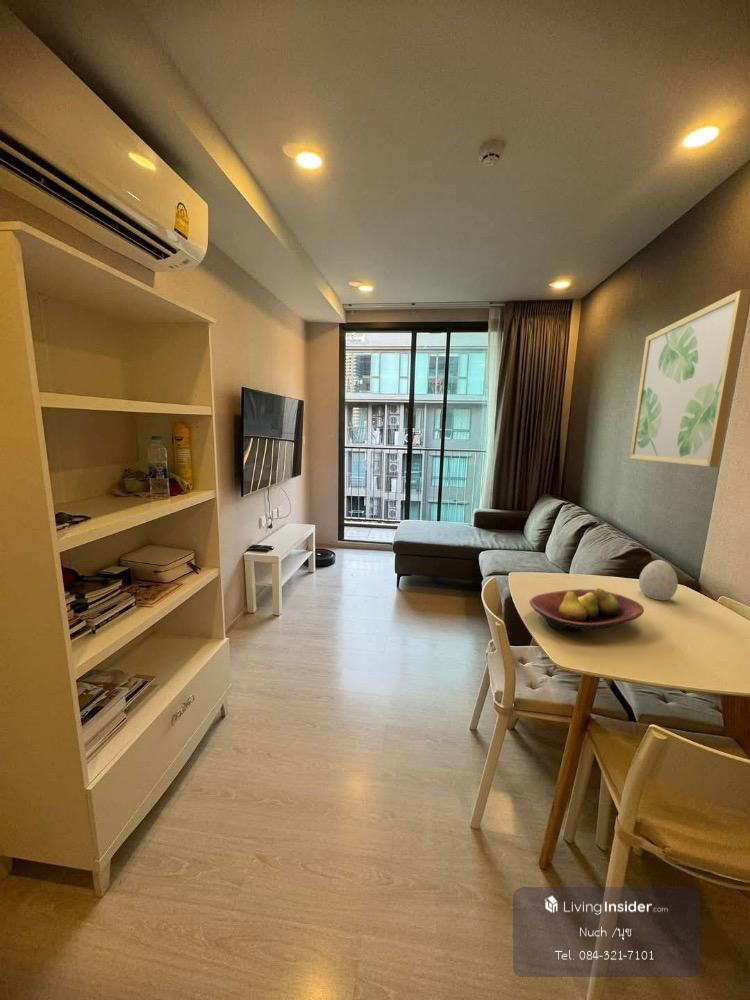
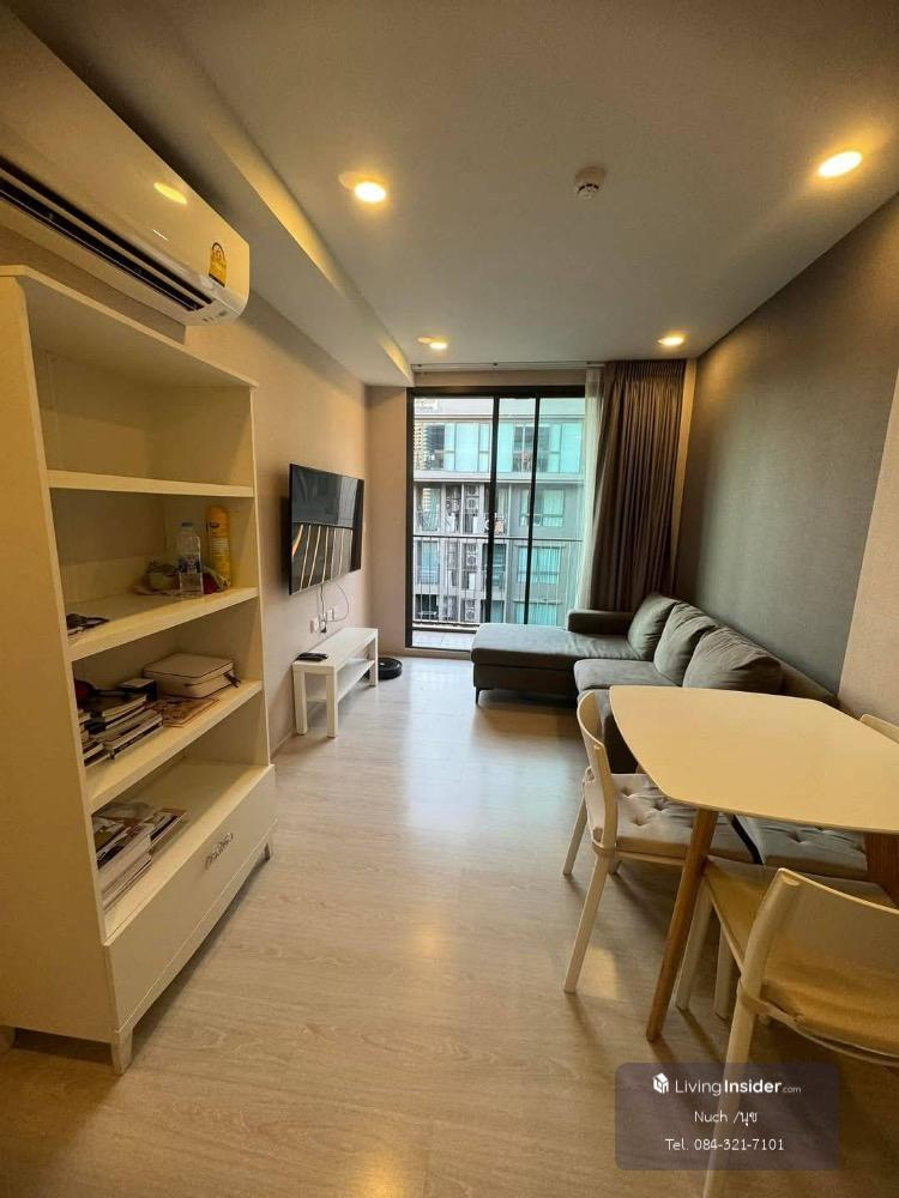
- wall art (676, 392)
- fruit bowl (585, 606)
- decorative egg (658, 578)
